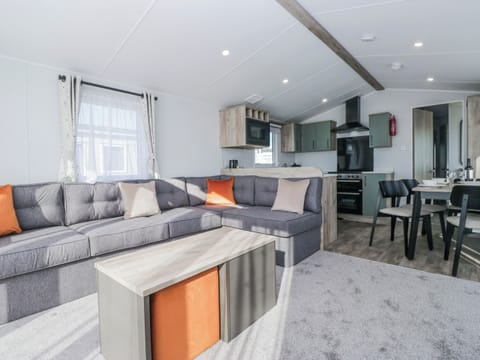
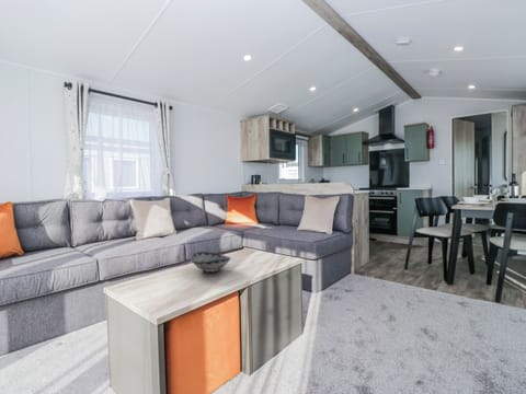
+ decorative bowl (210, 263)
